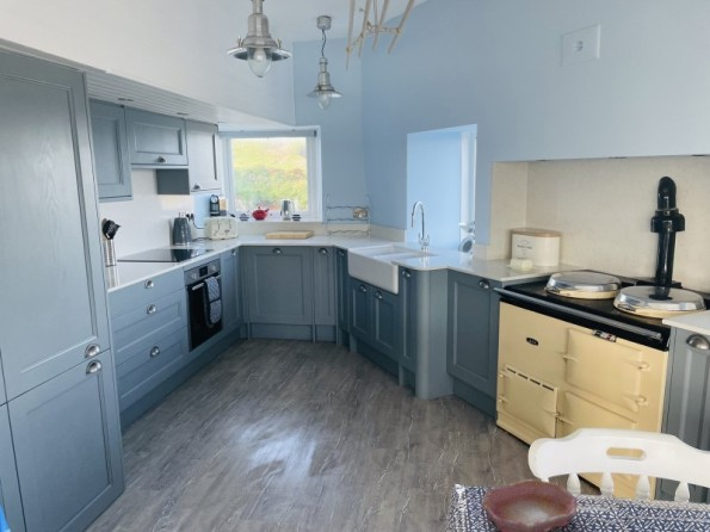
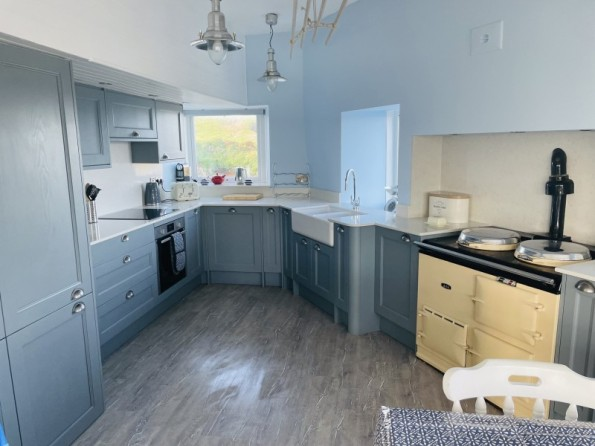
- bowl (529, 507)
